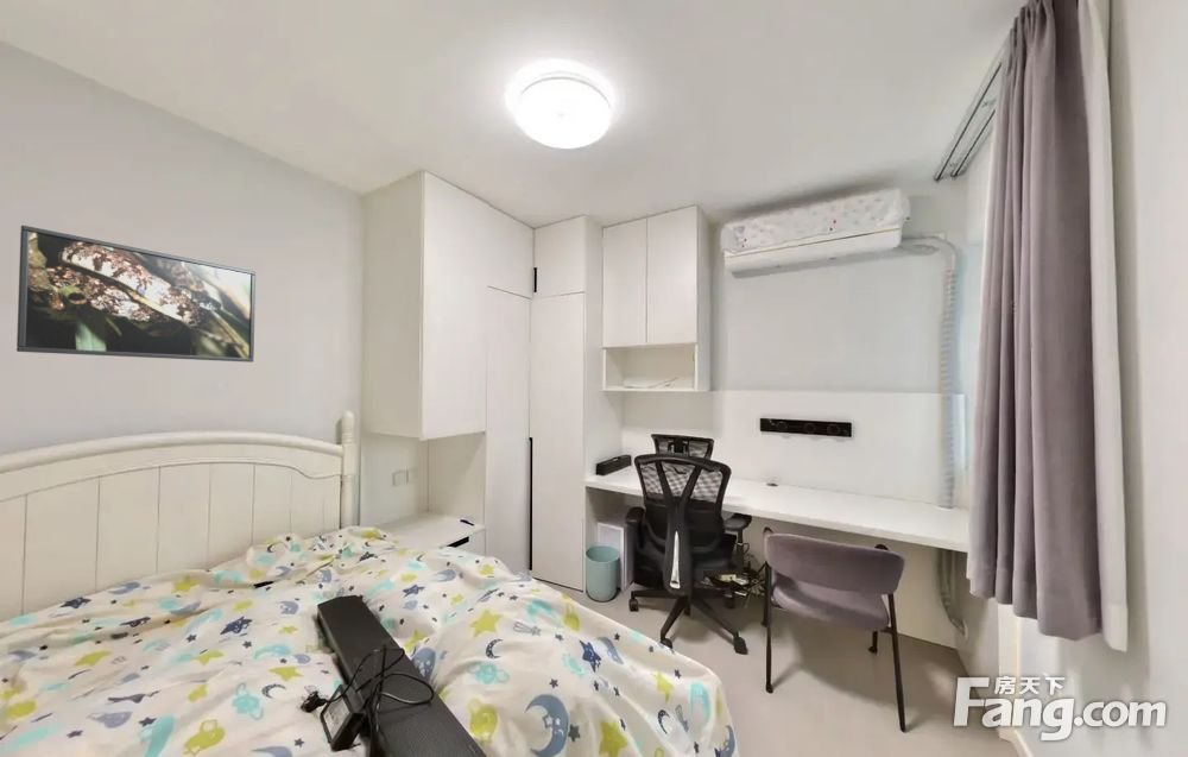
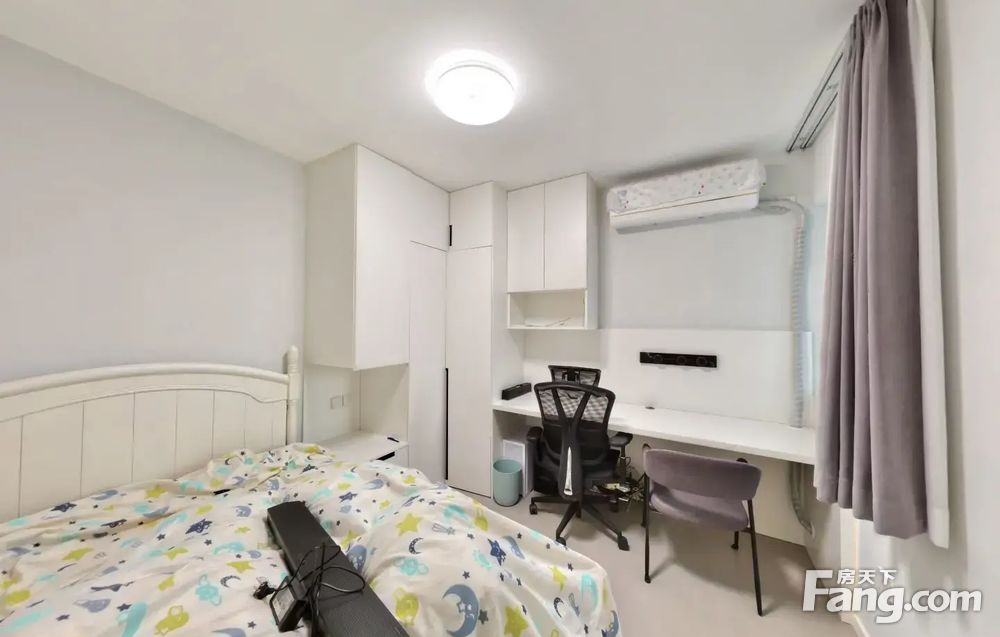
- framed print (156, 304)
